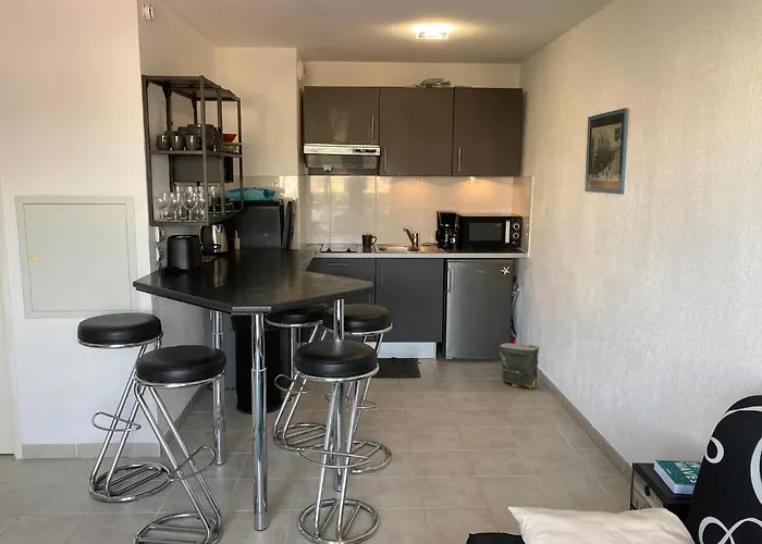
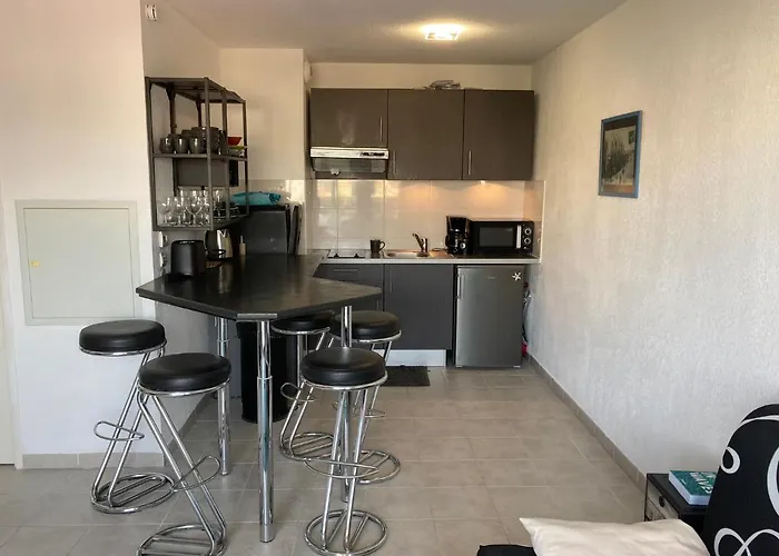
- bag (518, 364)
